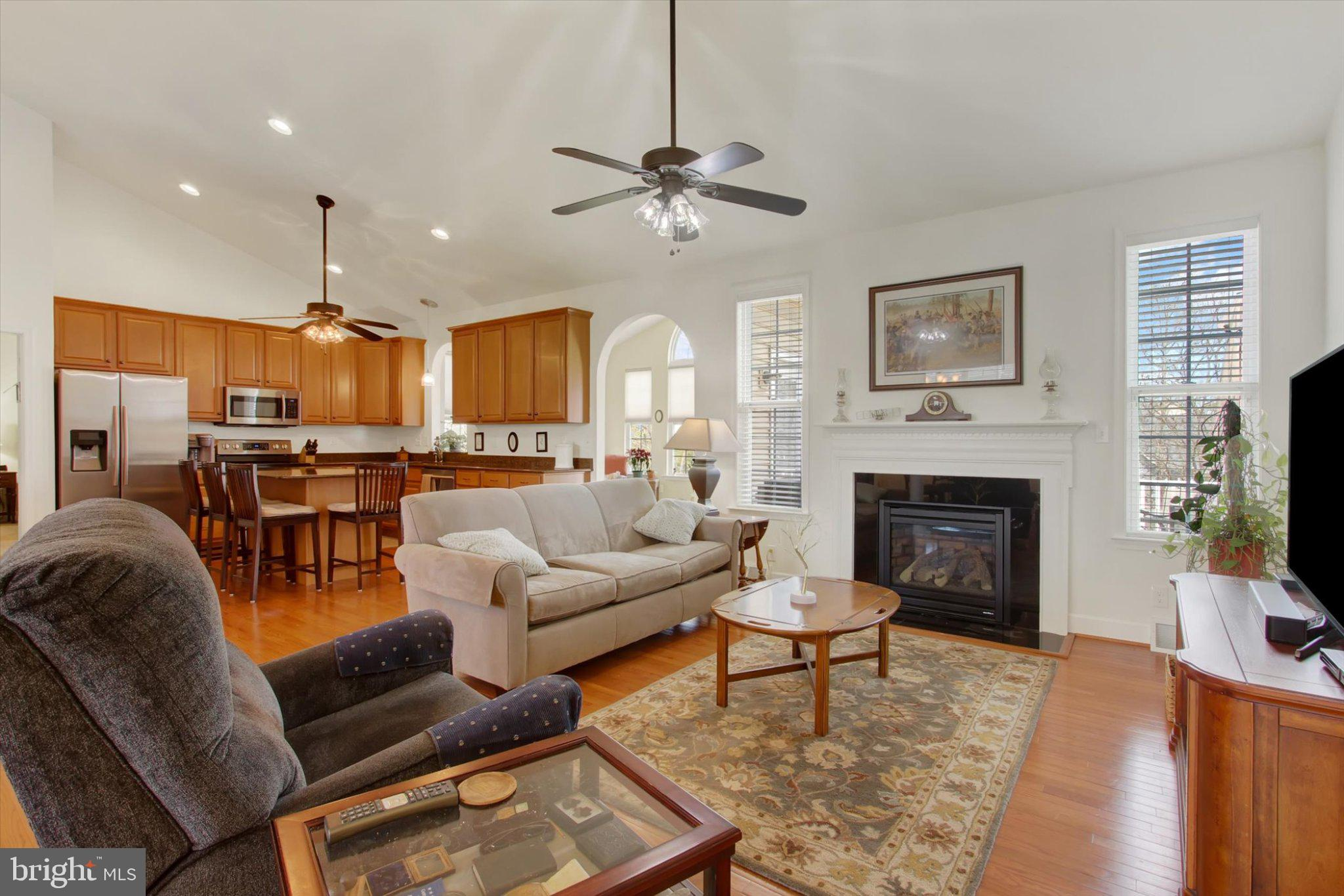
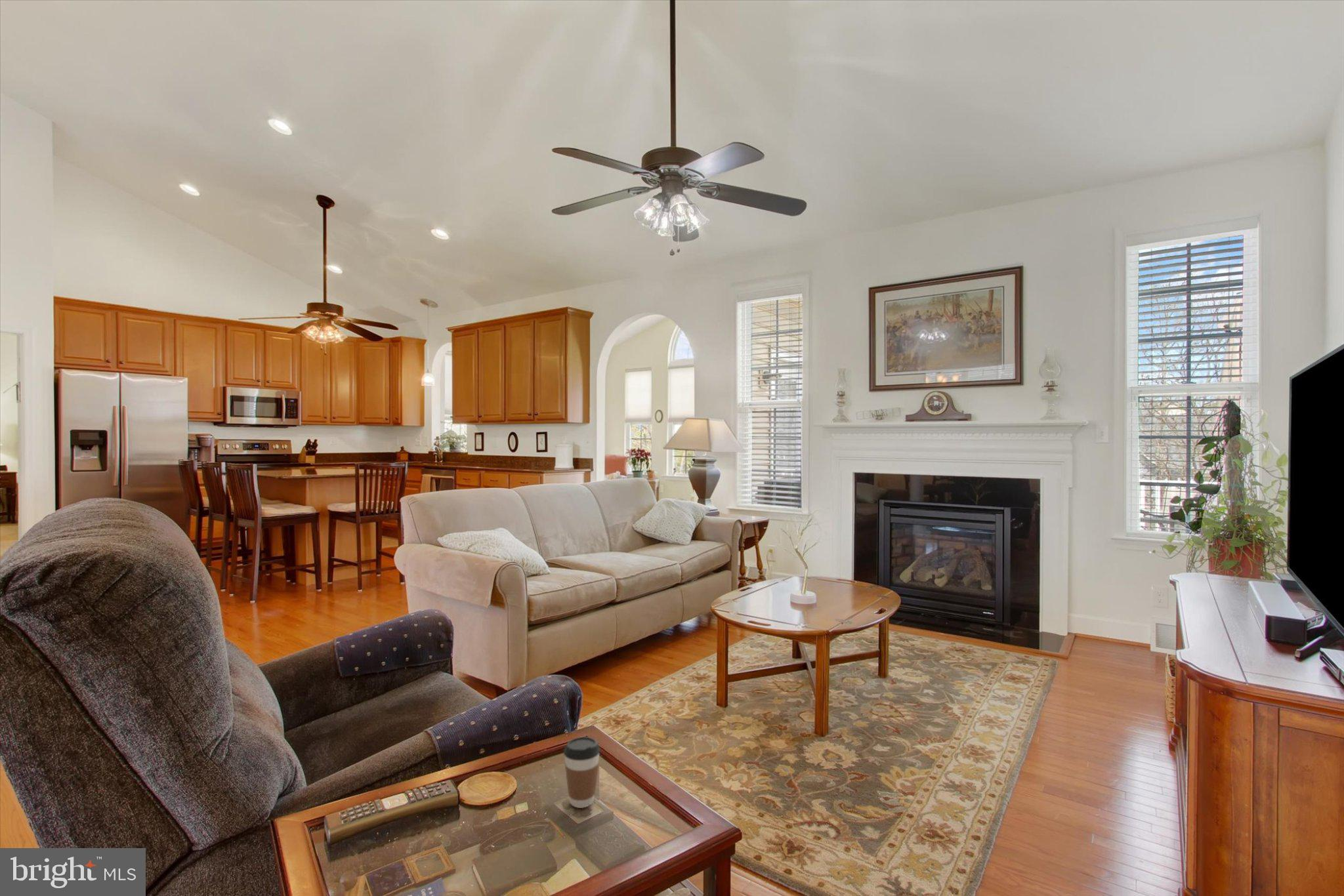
+ coffee cup (581, 772)
